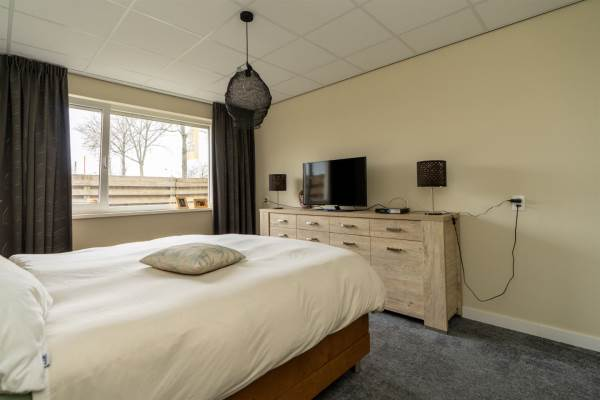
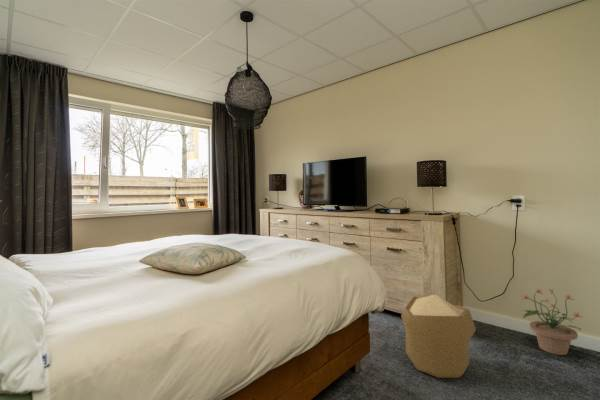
+ potted plant (551, 319)
+ pouf (436, 329)
